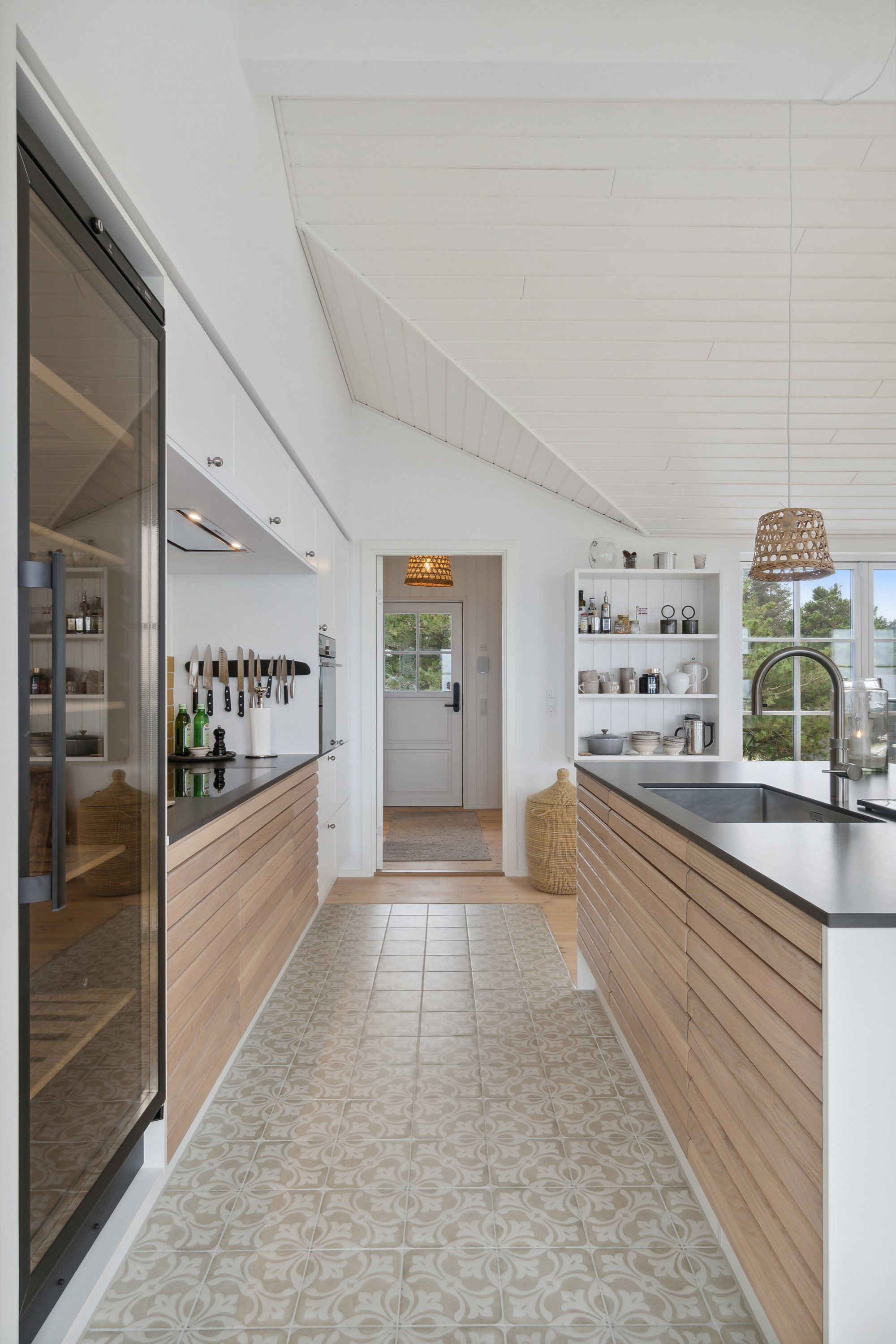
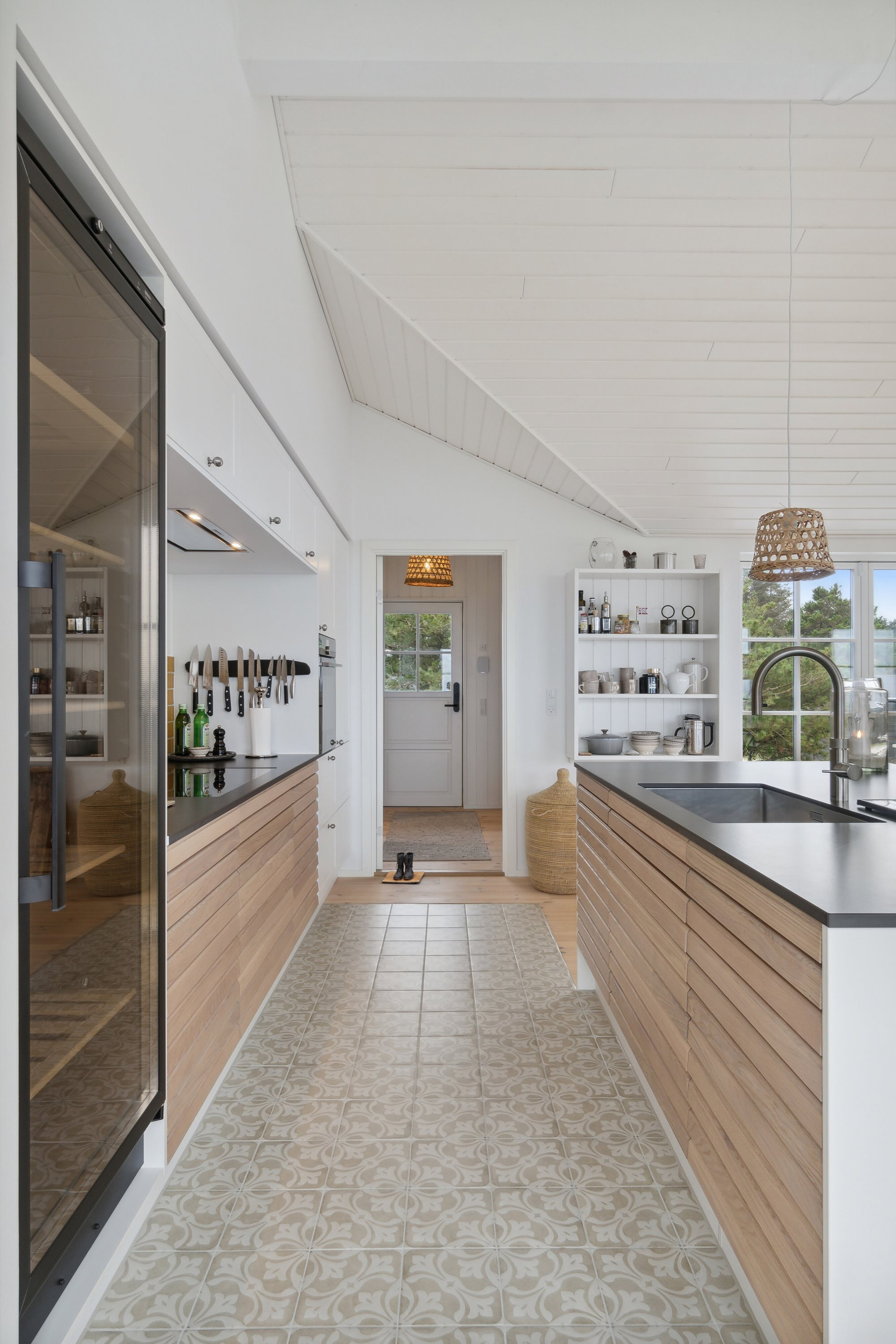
+ boots (403, 866)
